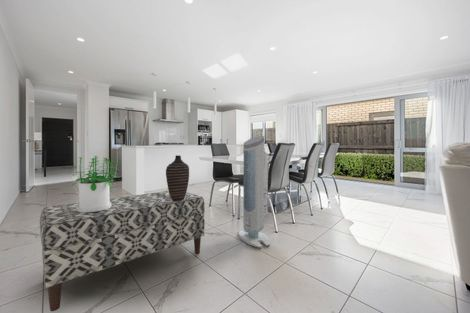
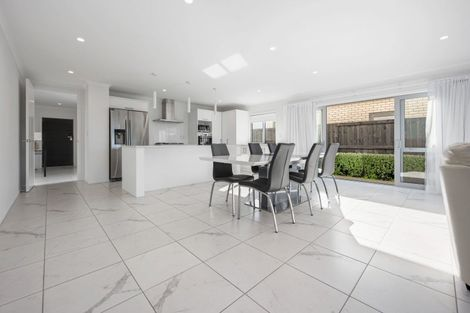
- potted plant (98, 181)
- decorative vase (178, 177)
- bench (132, 233)
- air purifier (253, 187)
